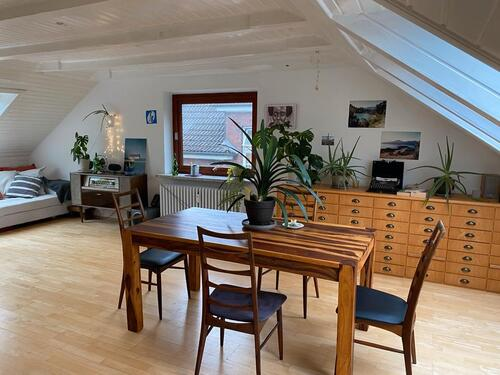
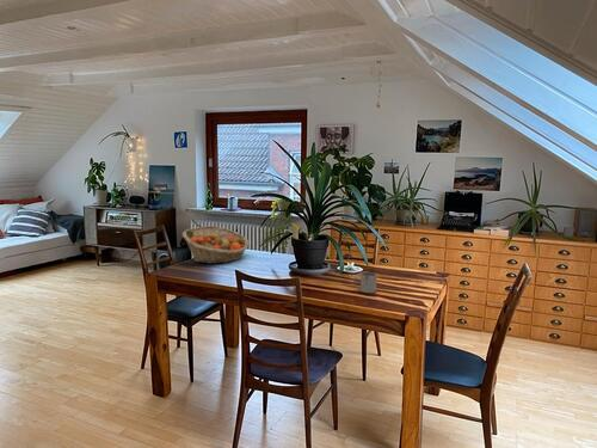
+ fruit basket (216, 244)
+ mug (364, 282)
